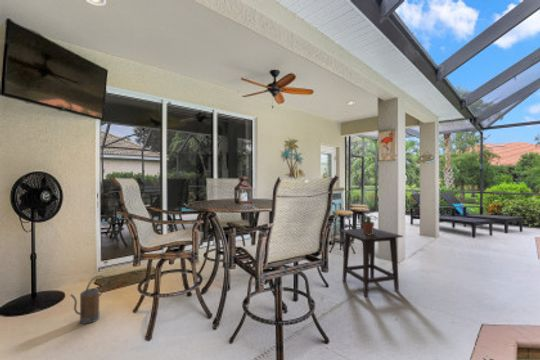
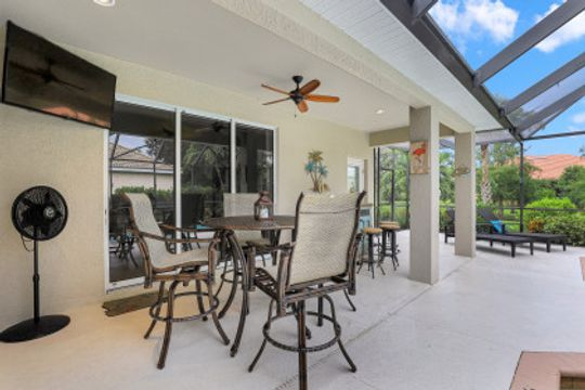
- side table (370, 259)
- watering can (89, 299)
- potted plant (368, 224)
